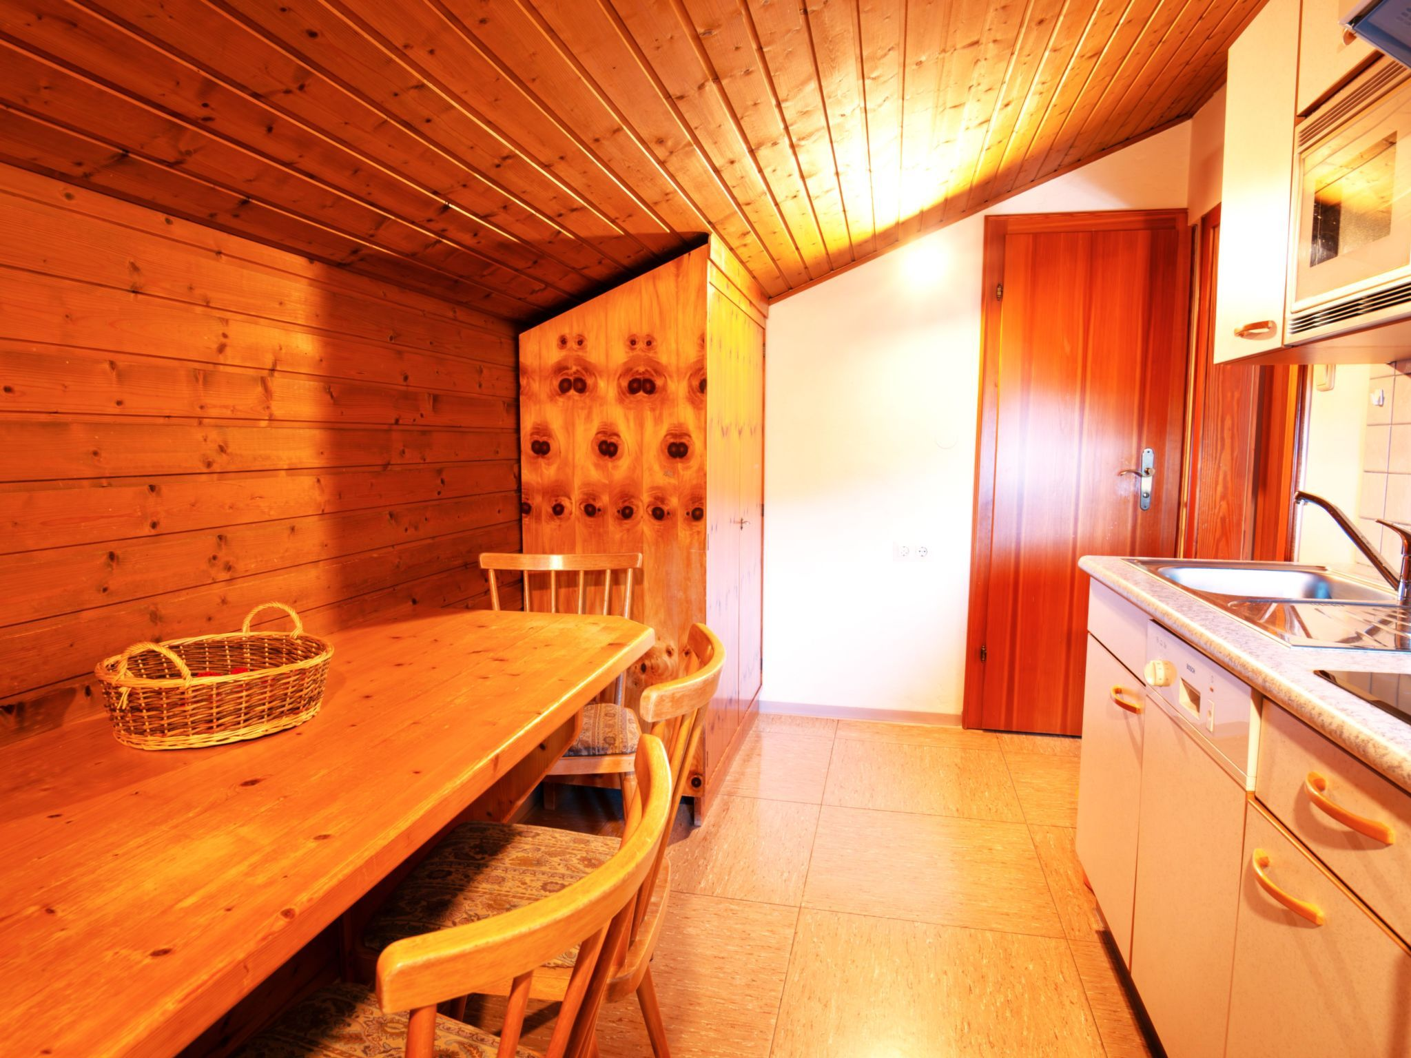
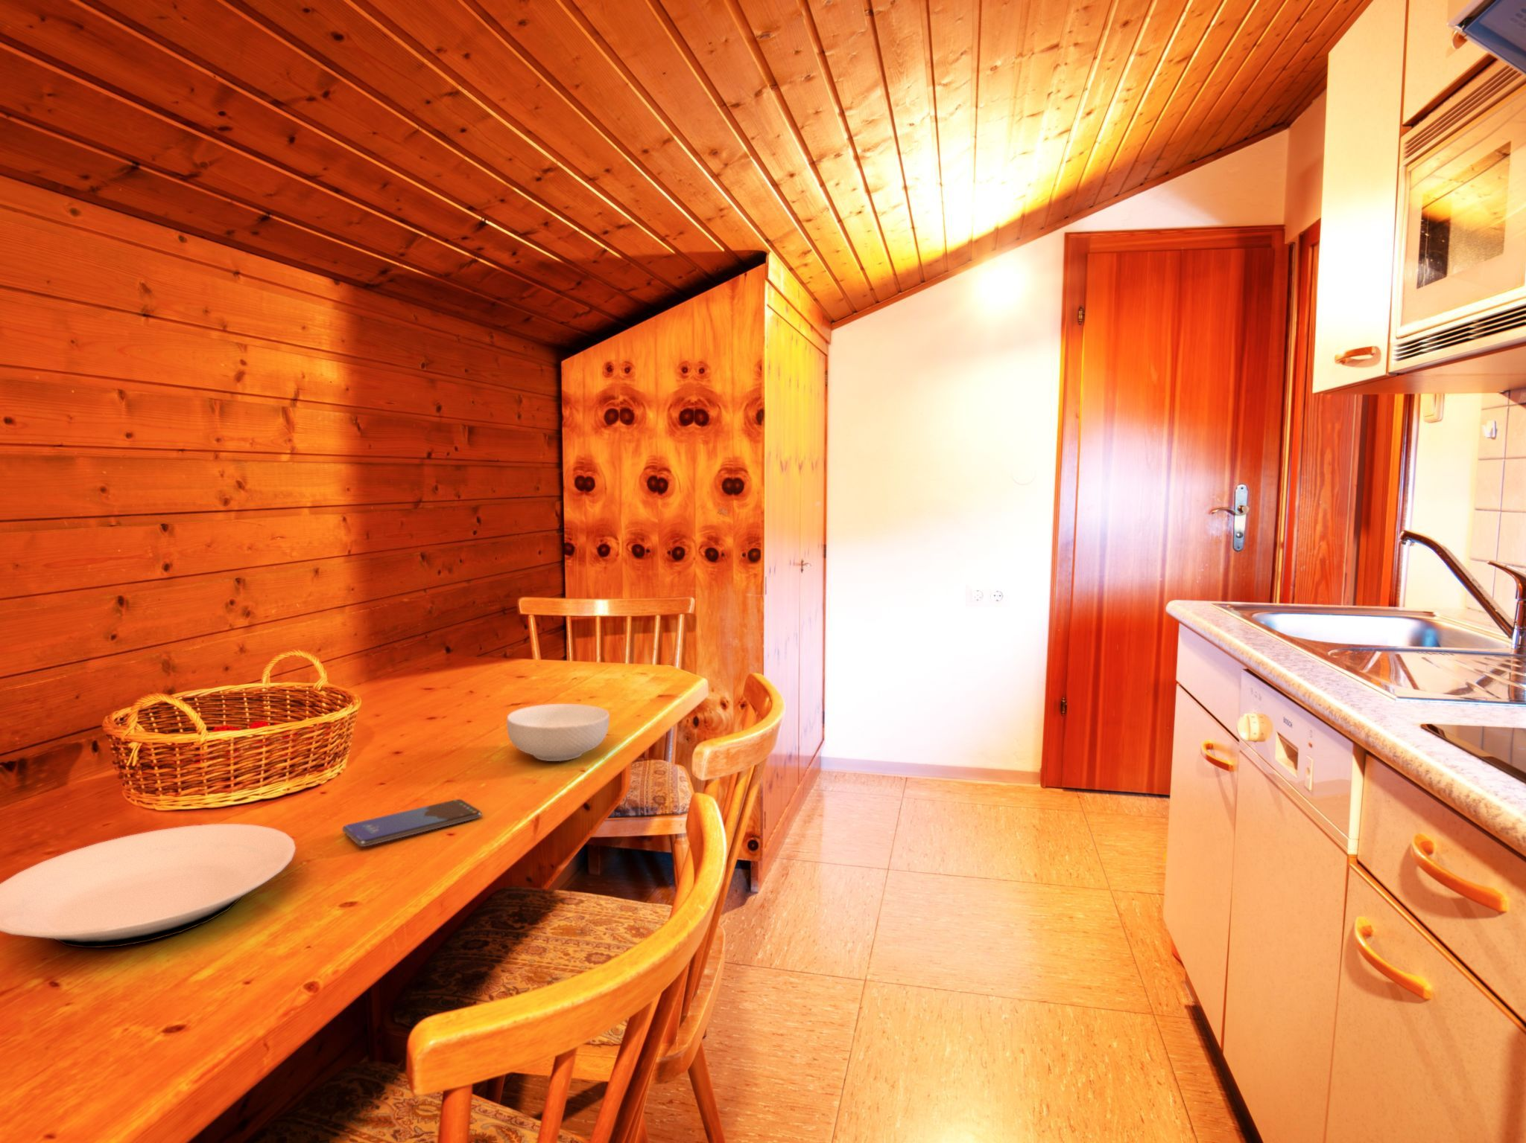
+ cereal bowl (559, 734)
+ plate (153, 888)
+ smartphone (413, 821)
